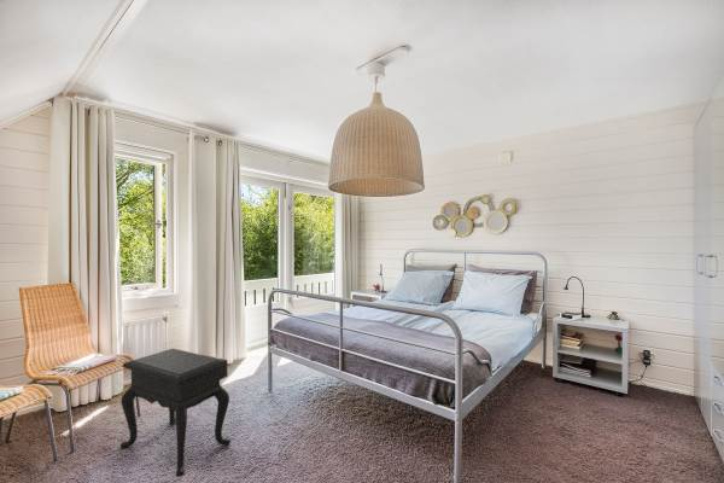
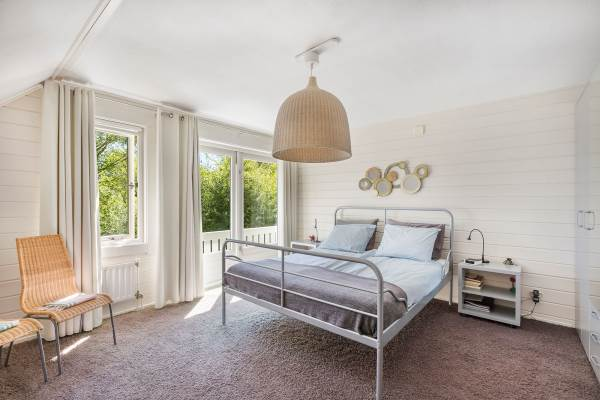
- side table (182, 400)
